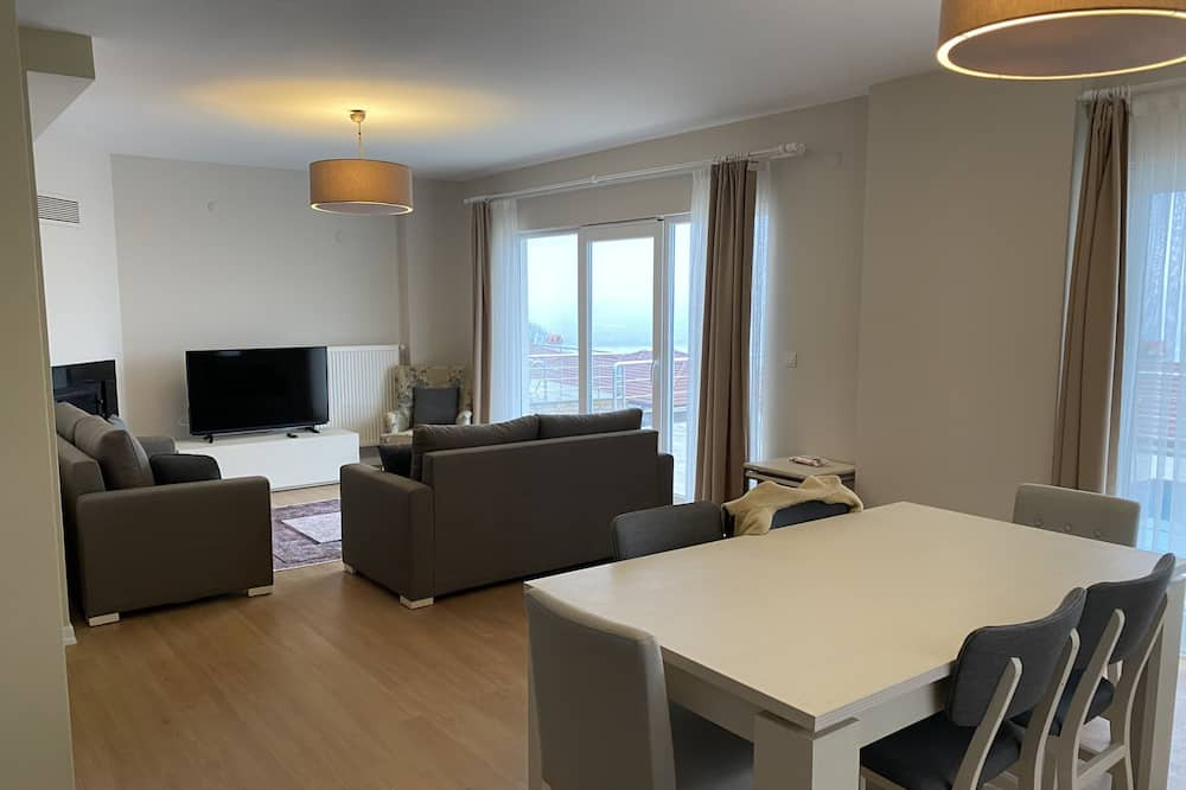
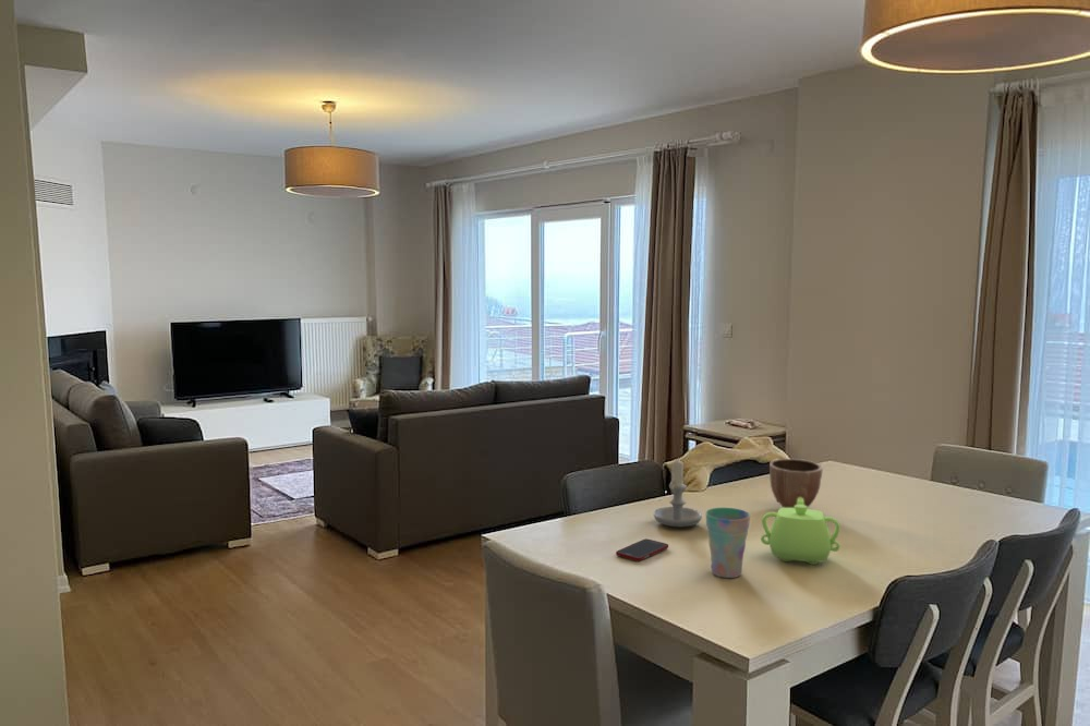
+ decorative bowl (795, 486)
+ cell phone (642, 549)
+ candle (677, 491)
+ teapot (800, 528)
+ cup (727, 543)
